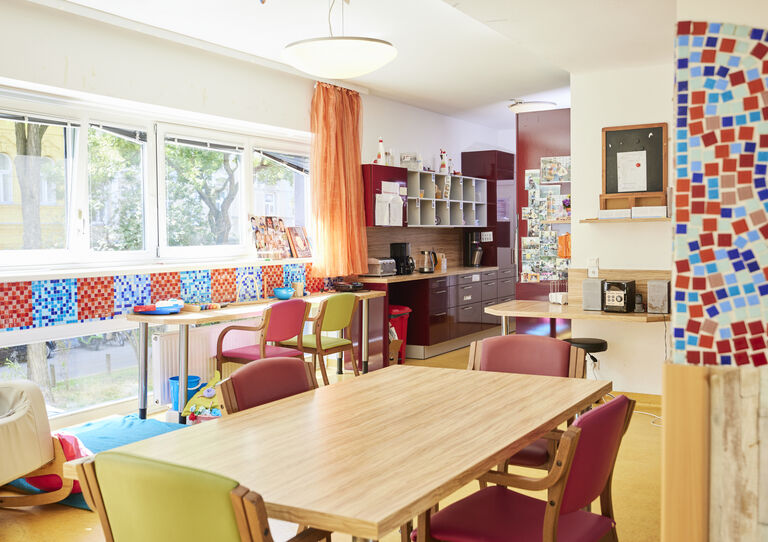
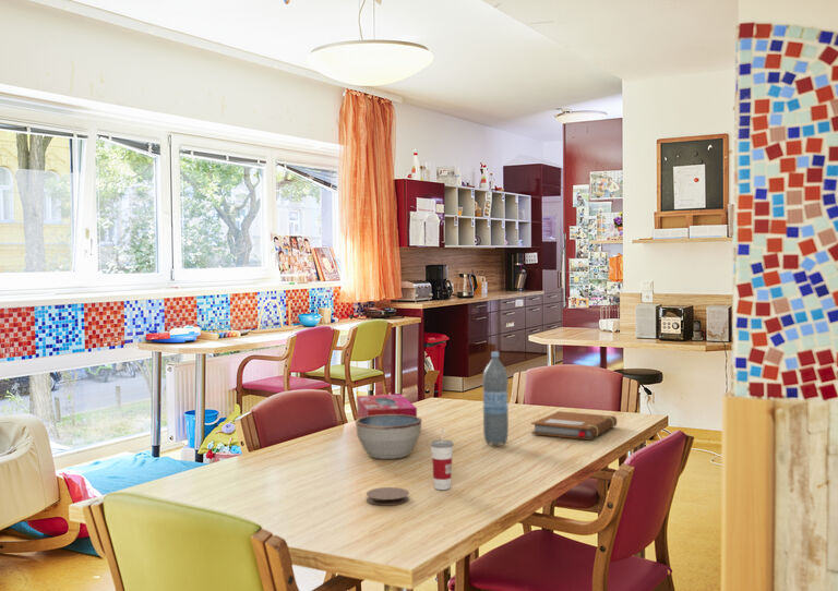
+ notebook (574, 424)
+ bowl (388, 437)
+ coaster (387, 495)
+ tissue box (385, 413)
+ cup (442, 457)
+ water bottle (495, 398)
